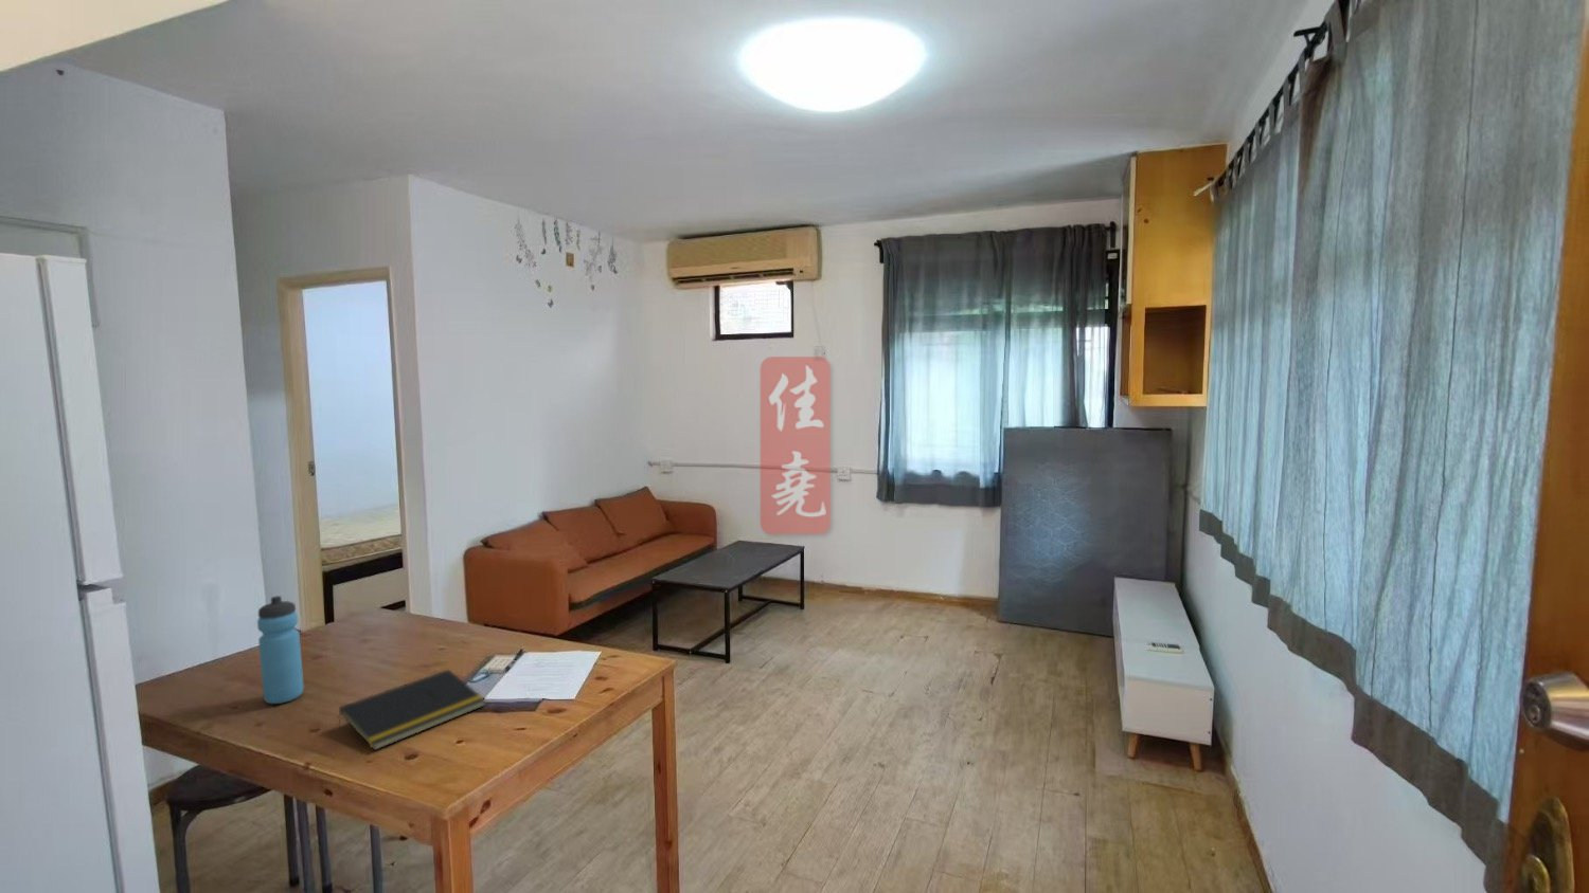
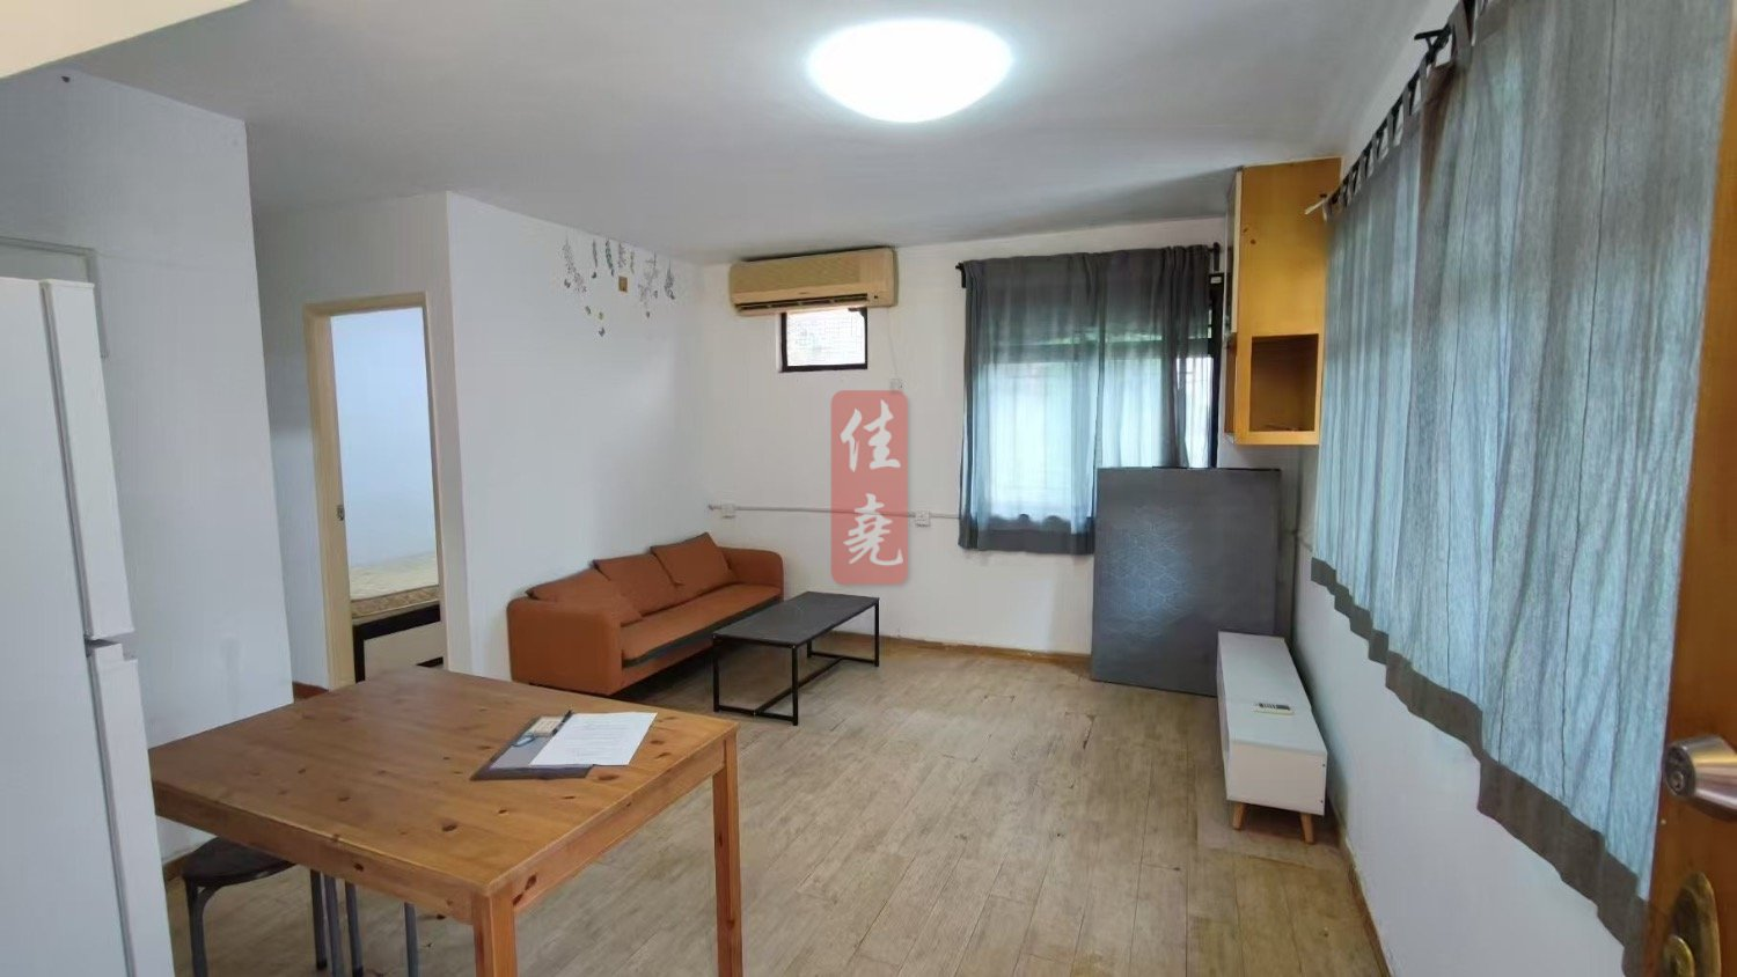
- notepad (415, 705)
- water bottle (279, 648)
